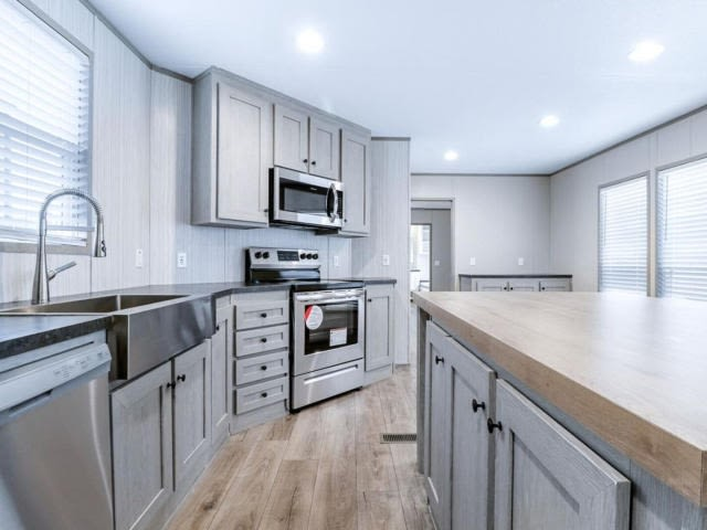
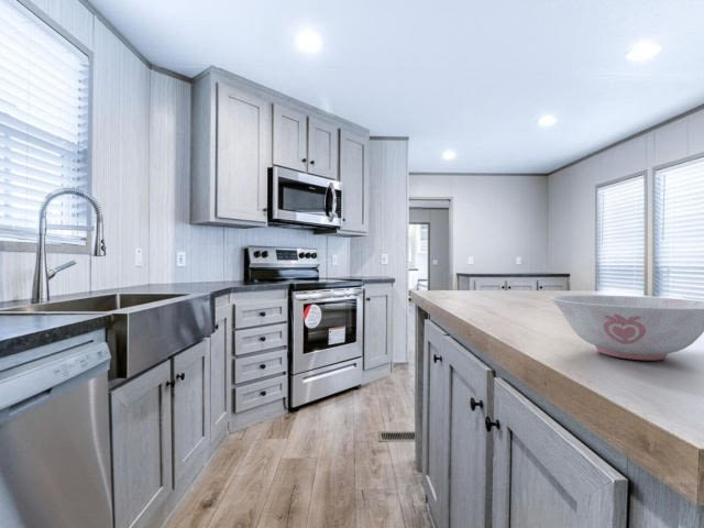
+ bowl (629, 327)
